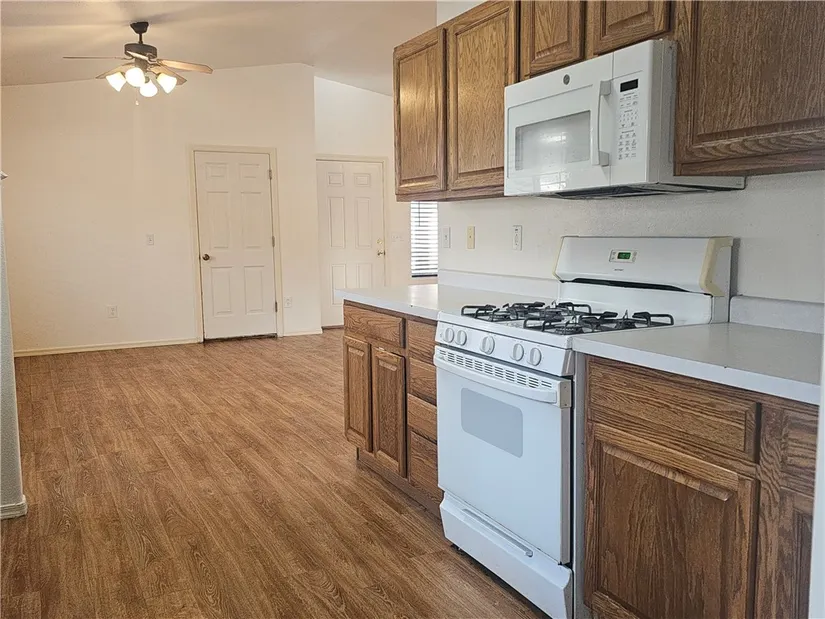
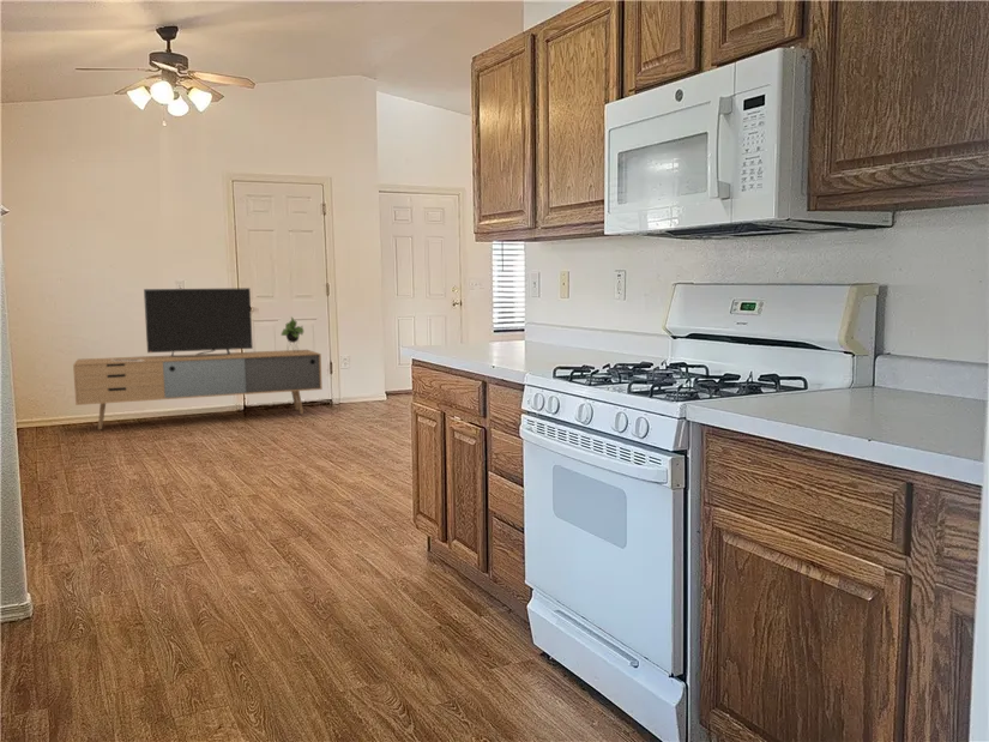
+ media console (201, 354)
